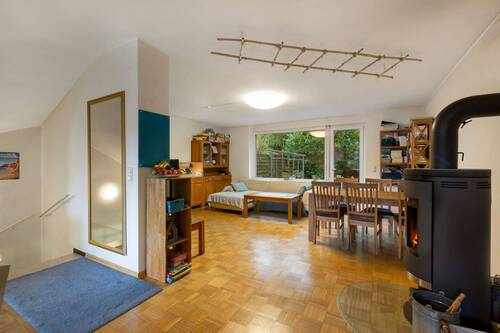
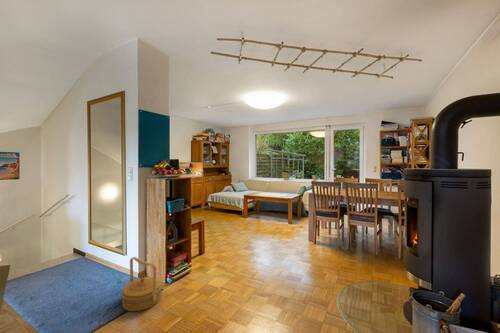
+ basket (142, 280)
